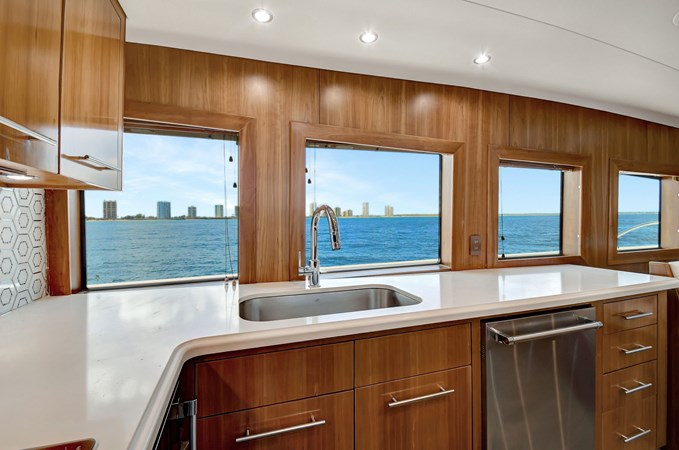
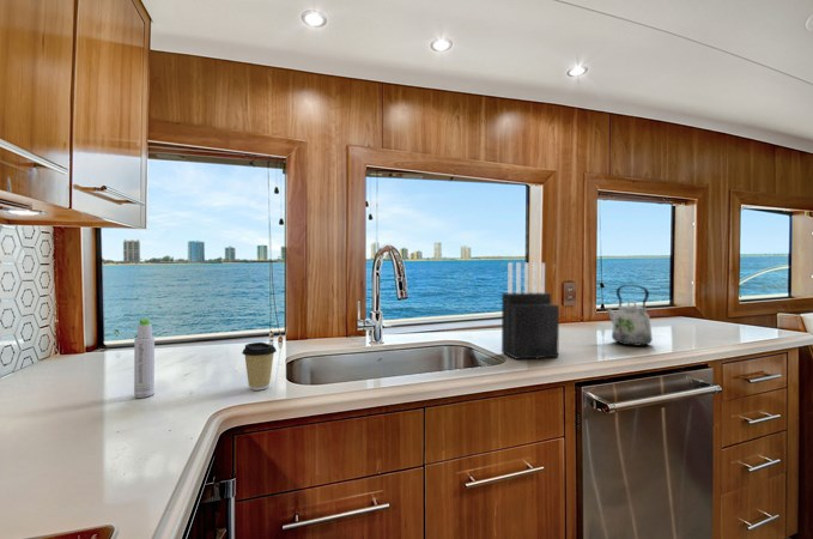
+ kettle (625, 313)
+ bottle (144, 357)
+ coffee cup (259, 365)
+ knife block (530, 309)
